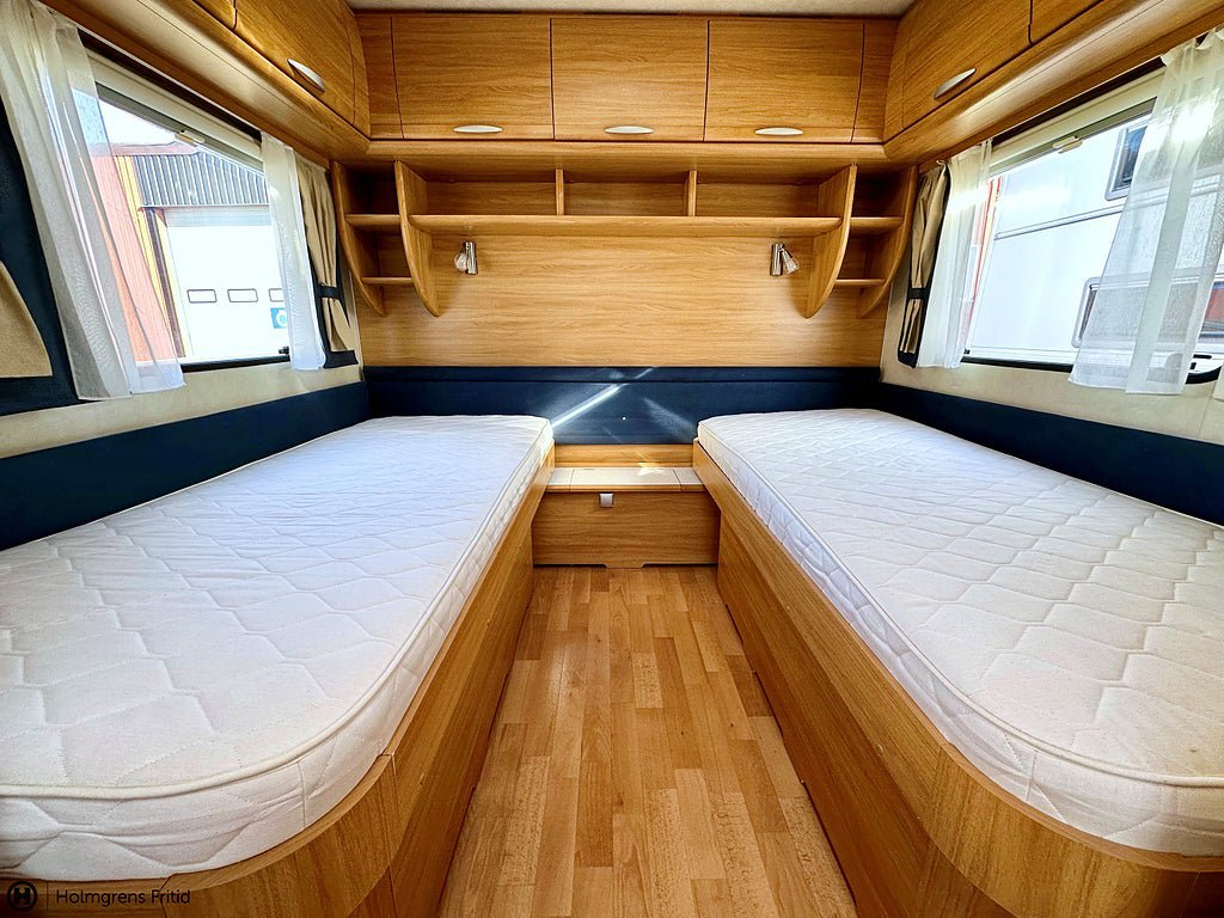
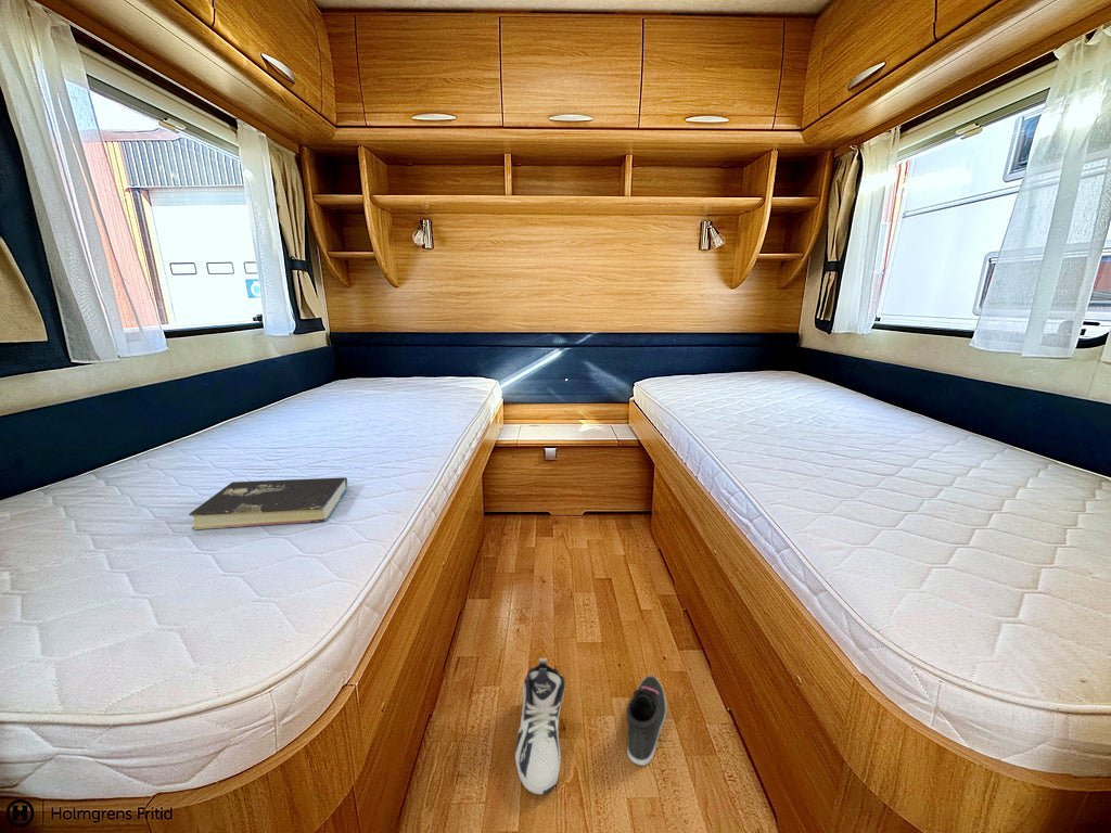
+ sneaker (648, 702)
+ book (276, 499)
+ sneaker (540, 712)
